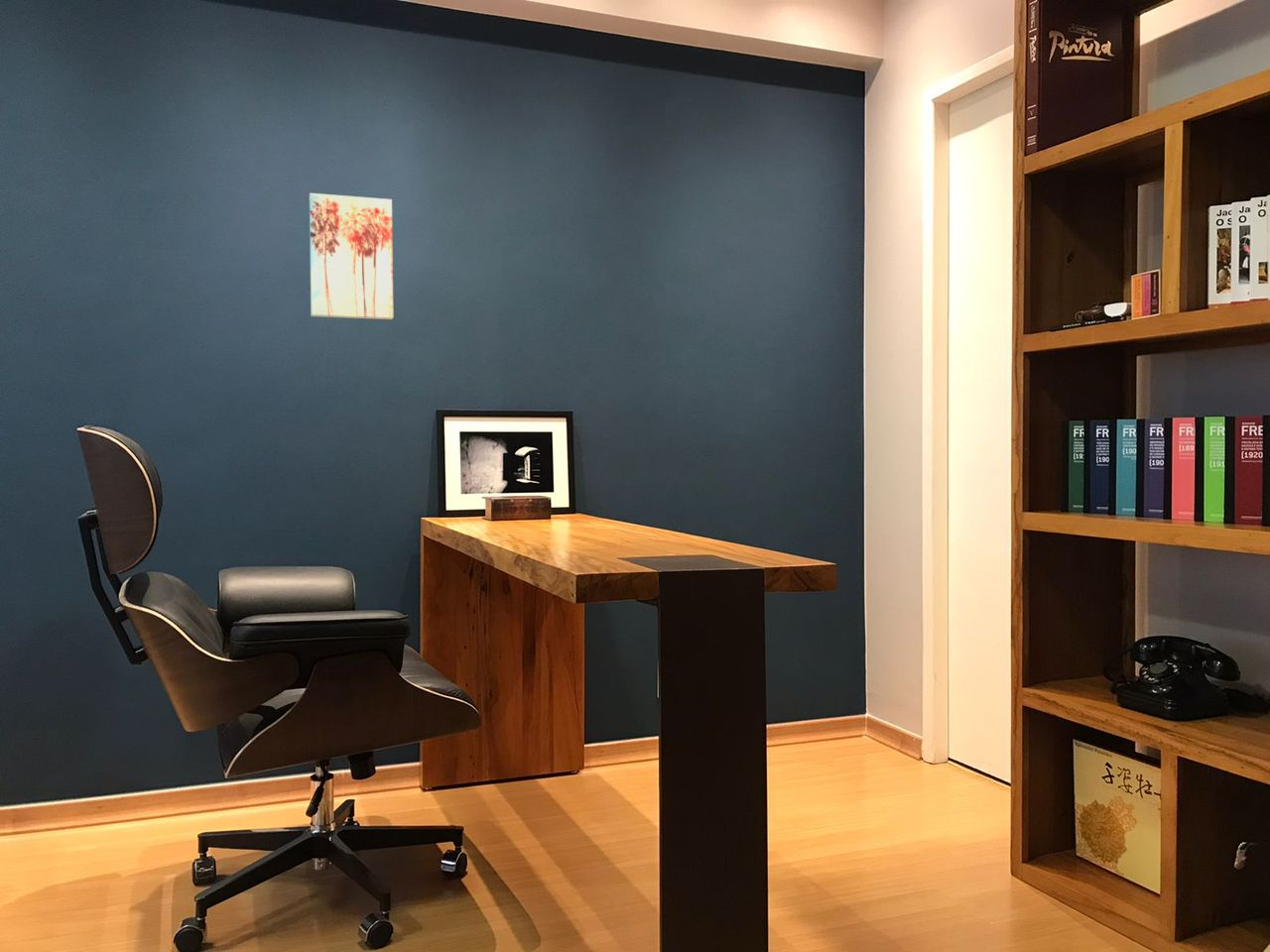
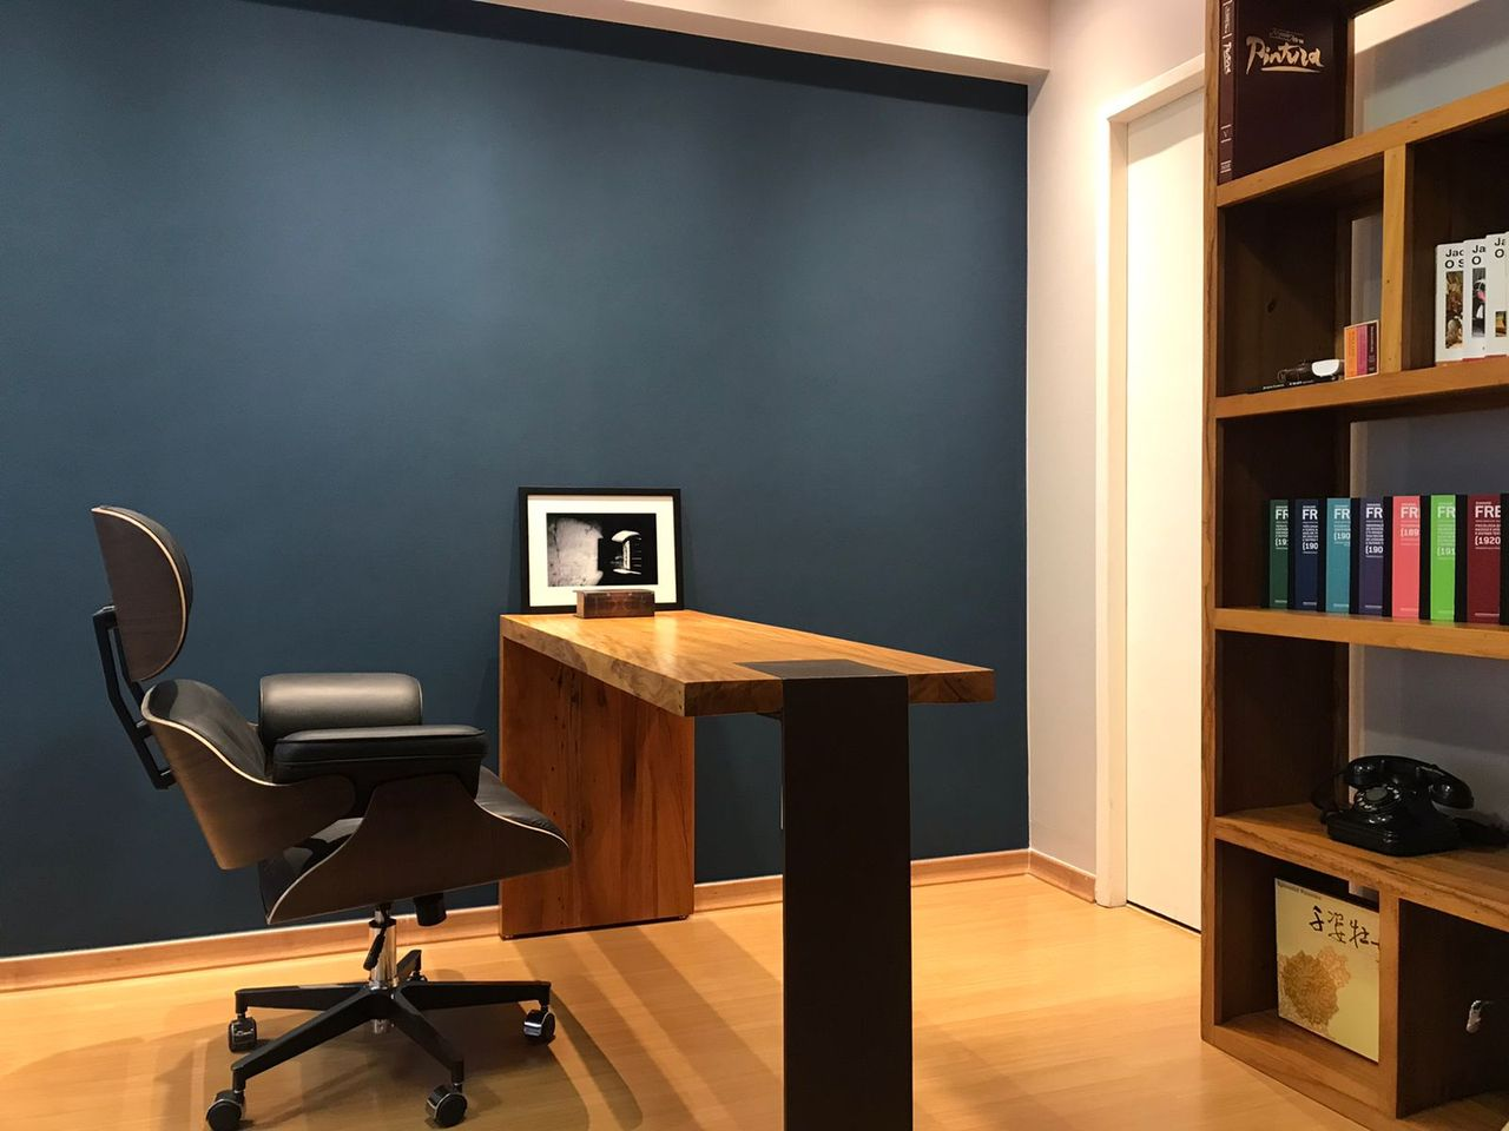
- wall art (351, 257)
